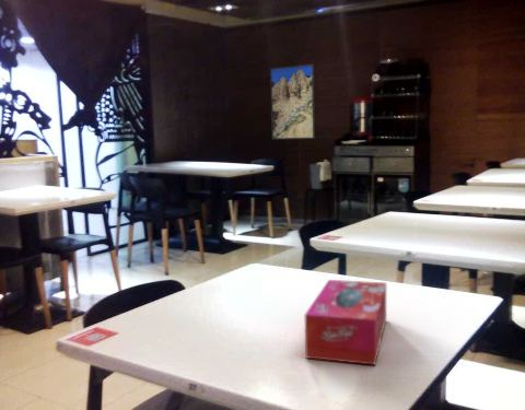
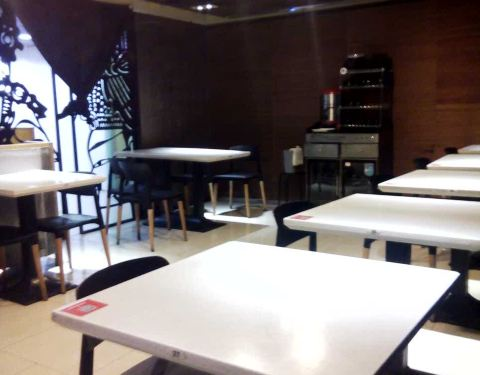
- tissue box (349, 317)
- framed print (292, 103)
